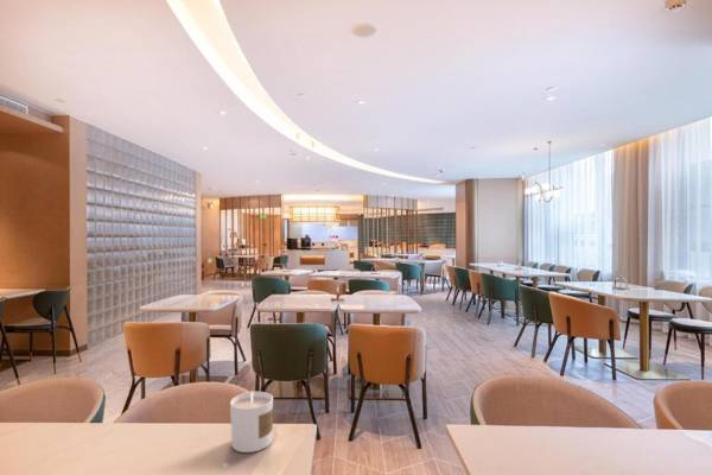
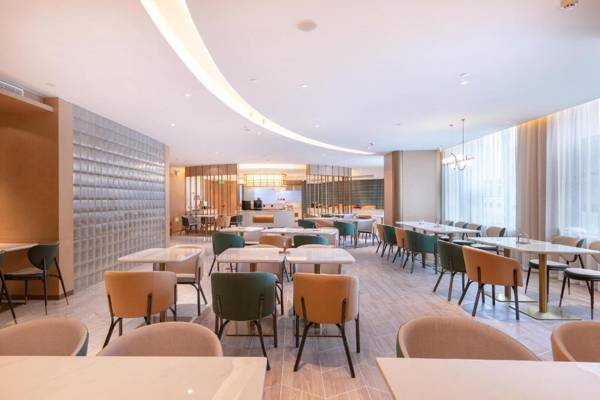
- candle (252, 416)
